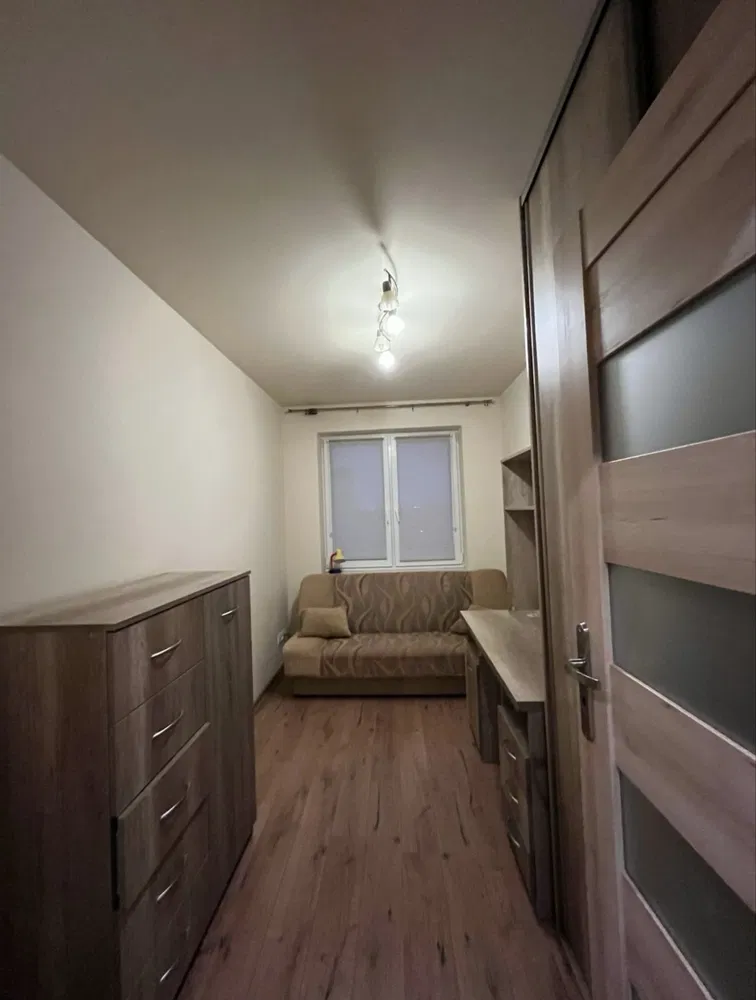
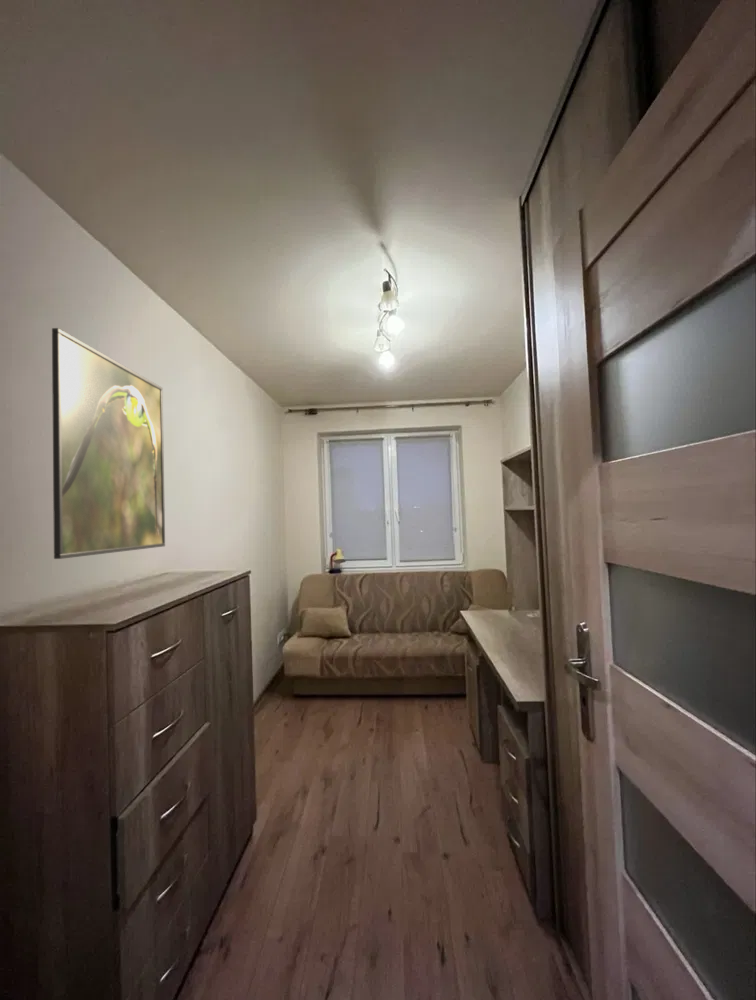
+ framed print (118, 456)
